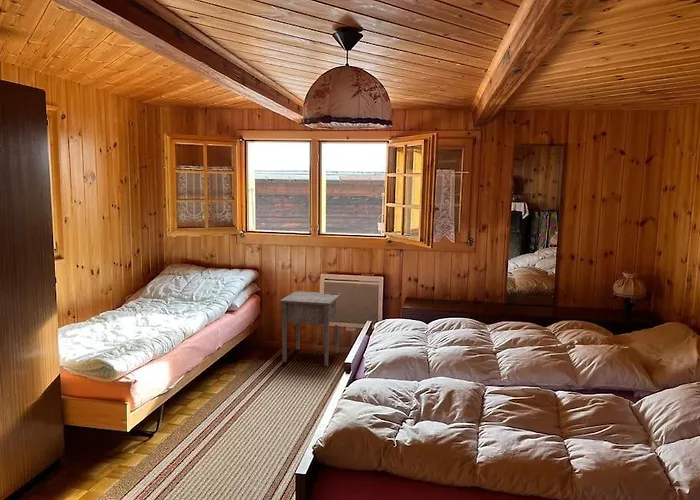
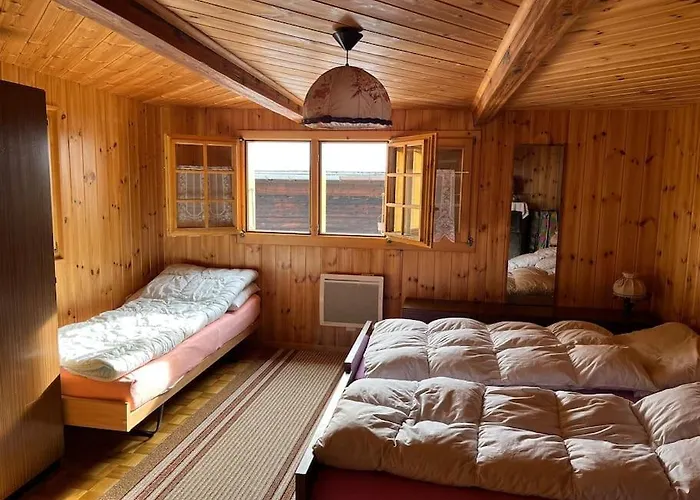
- nightstand (311, 323)
